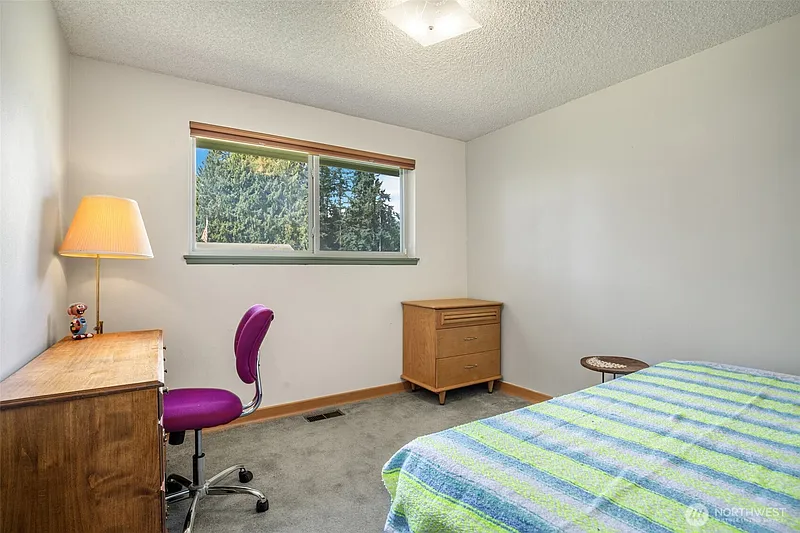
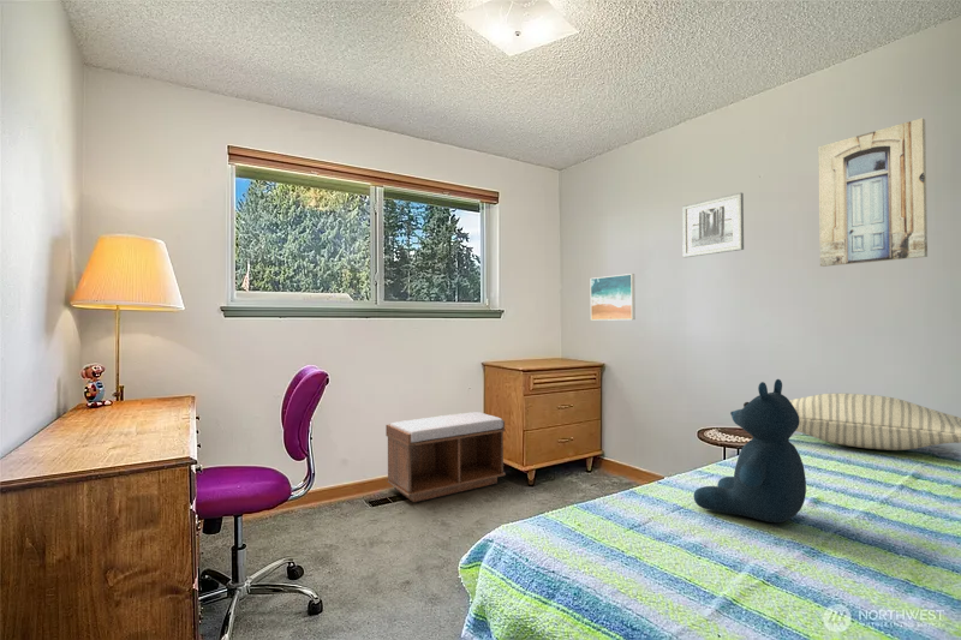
+ bench (447, 451)
+ wall art (869, 197)
+ stuffed bear (748, 445)
+ pillow (860, 420)
+ wall art (711, 226)
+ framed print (611, 298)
